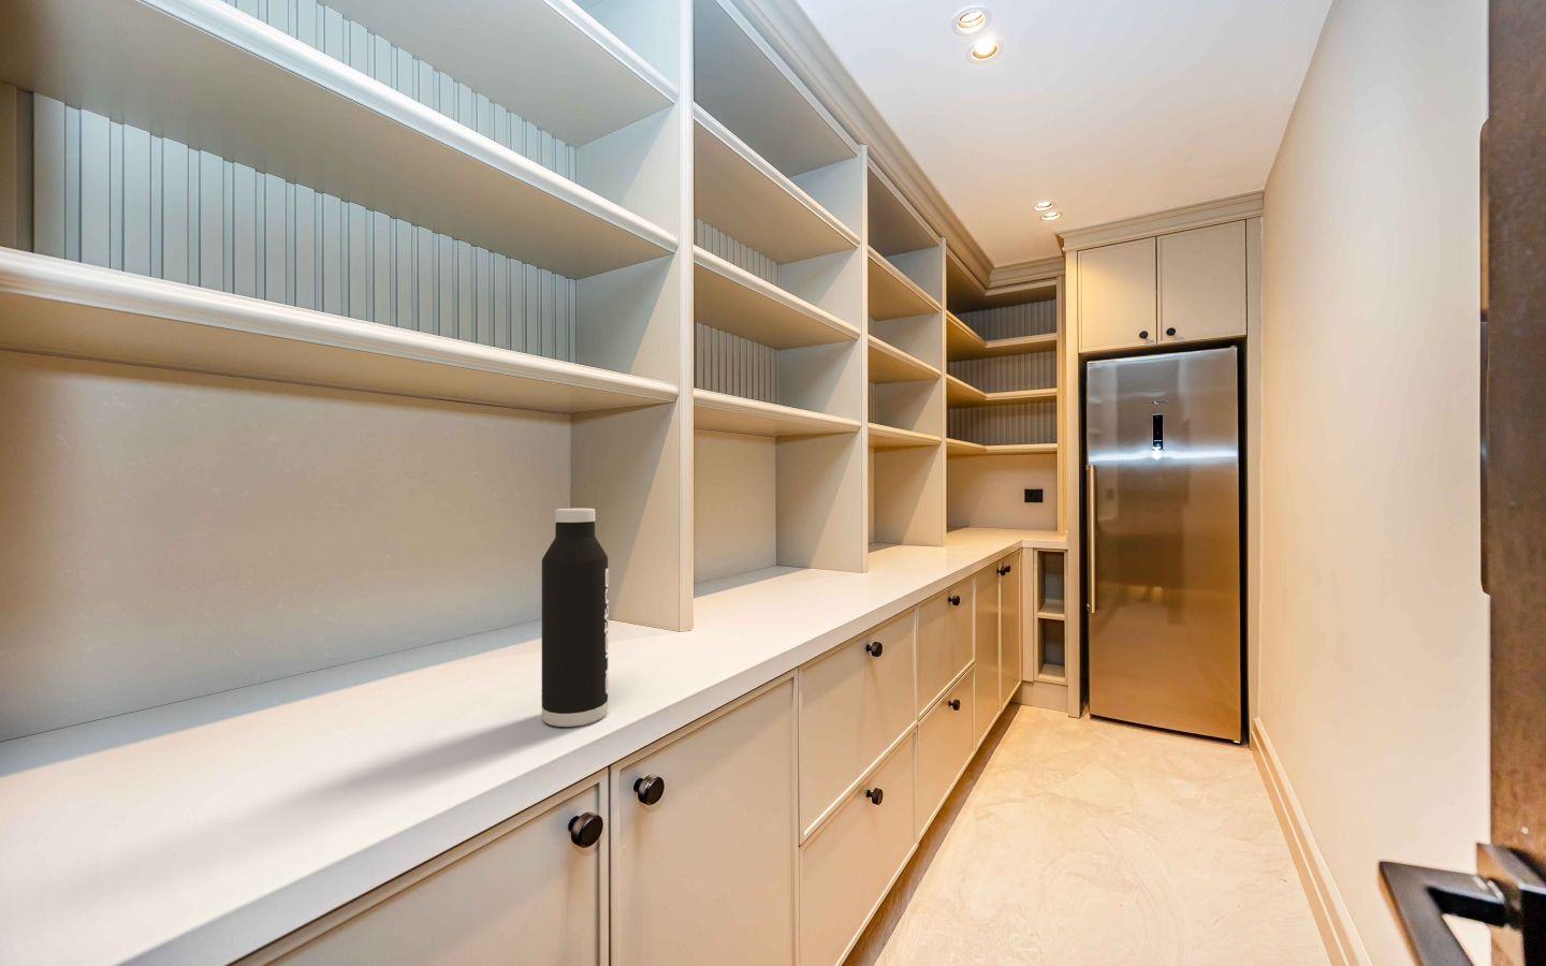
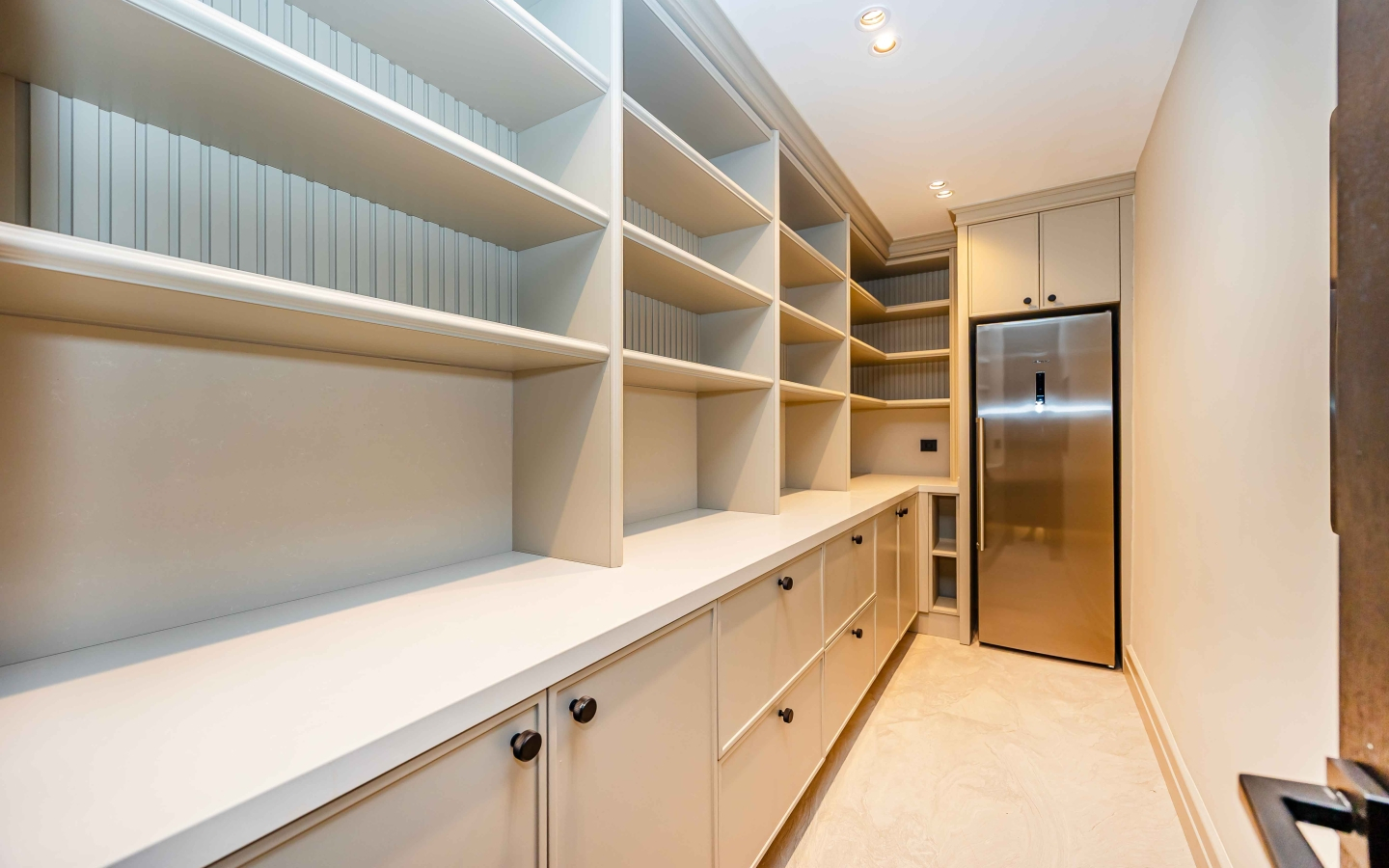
- water bottle (575, 612)
